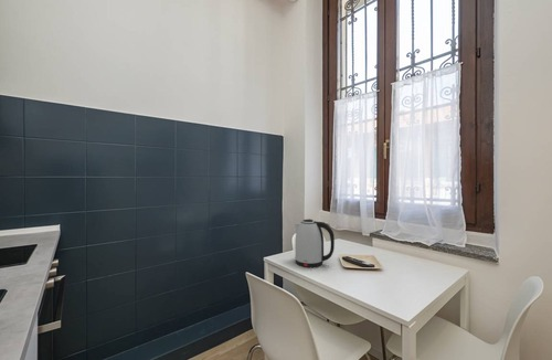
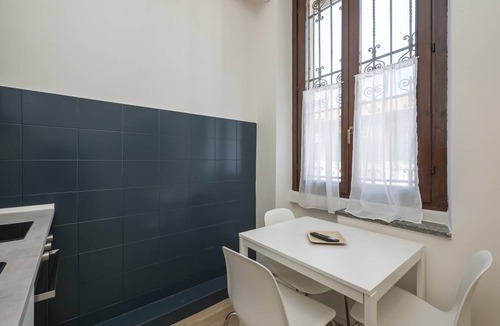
- kettle (314, 241)
